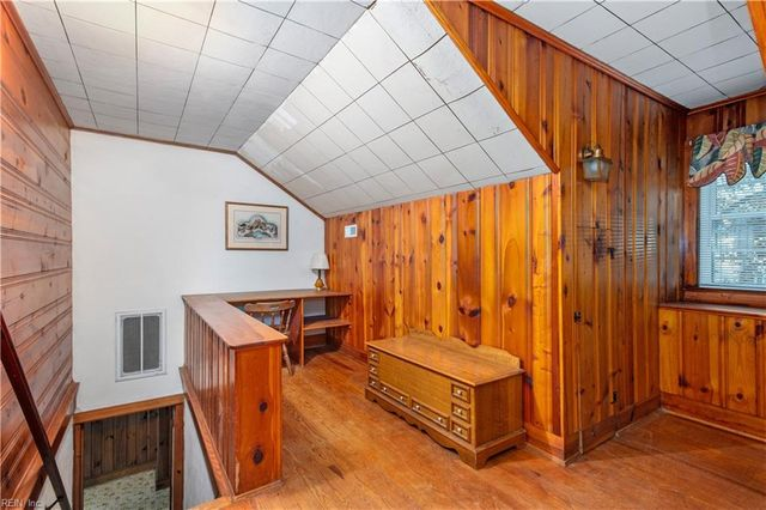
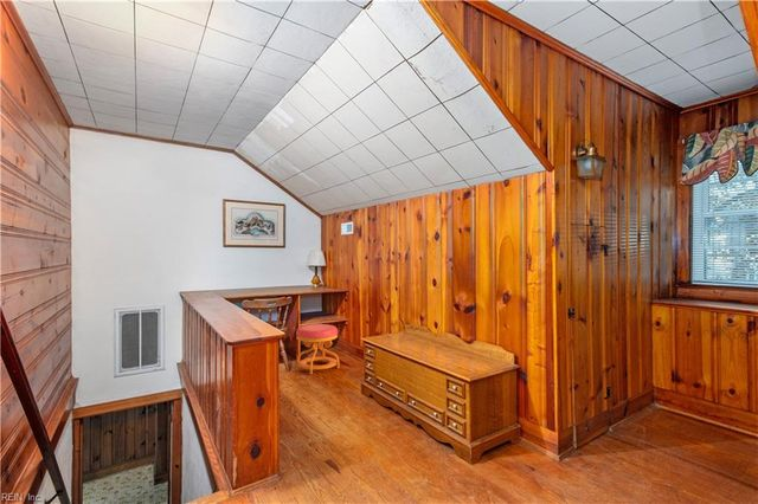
+ stool (317, 345)
